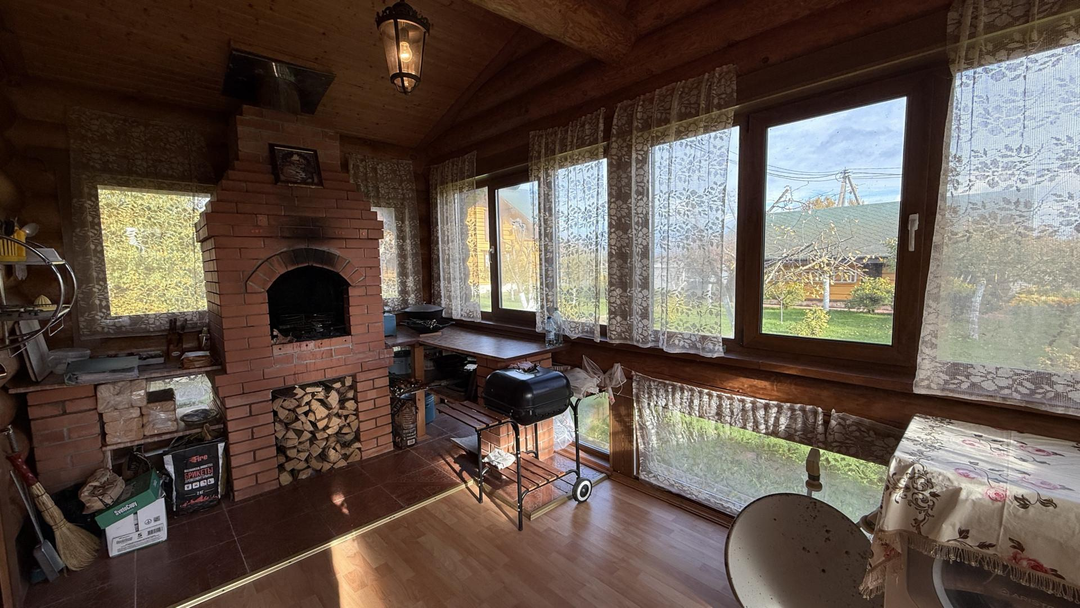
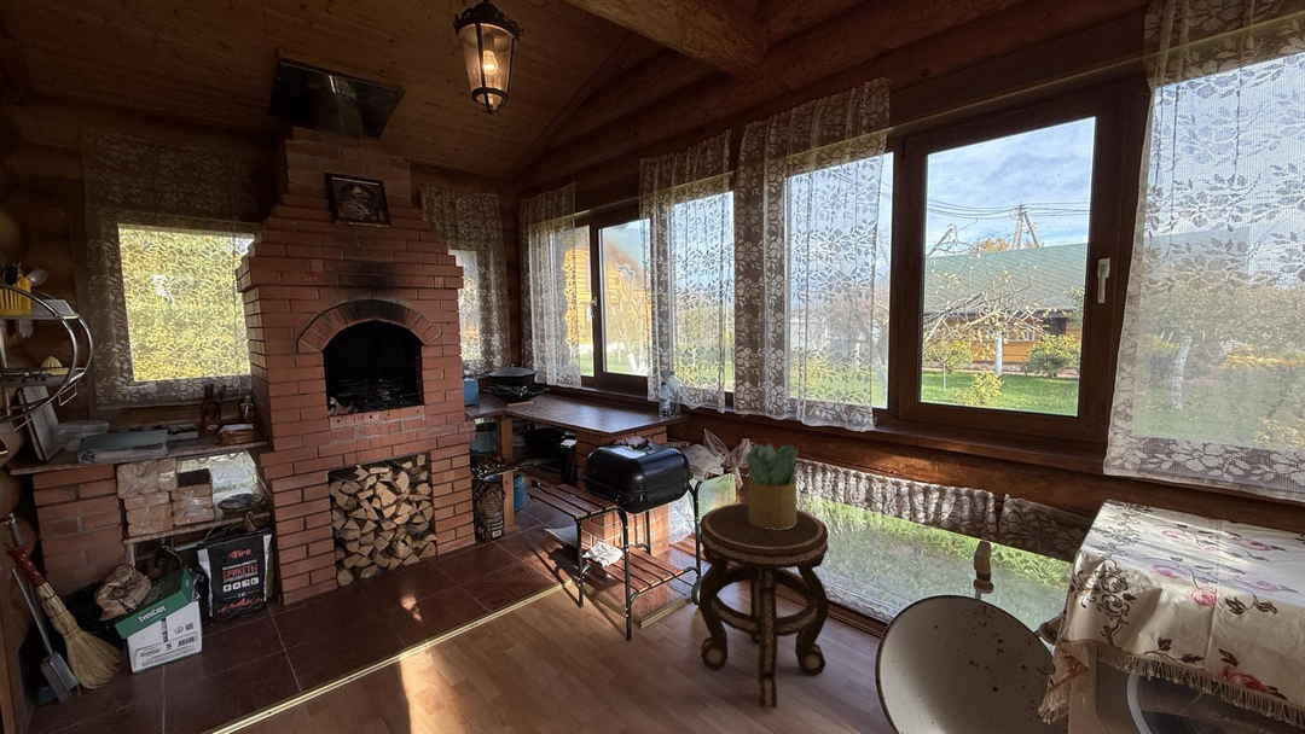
+ side table (761, 596)
+ potted plant (768, 483)
